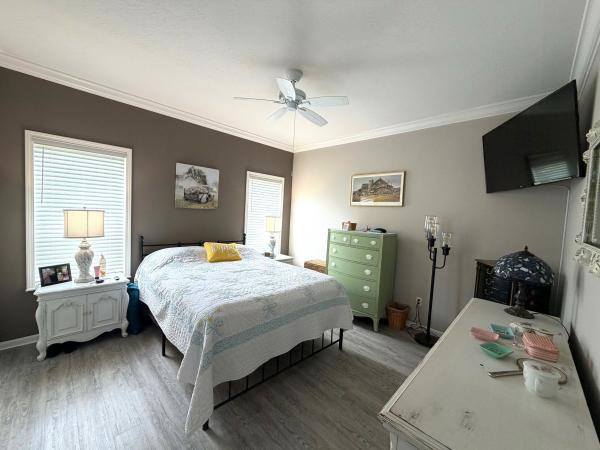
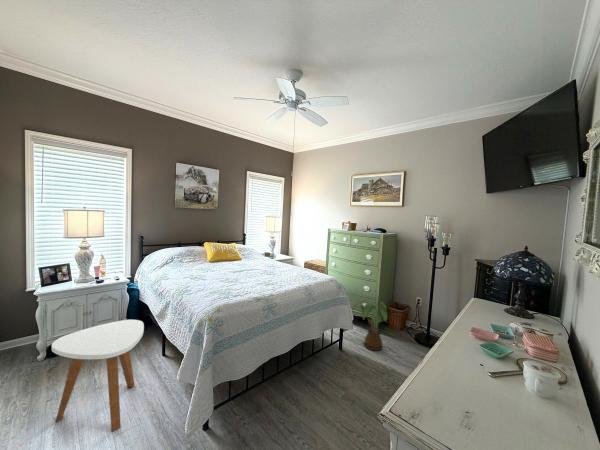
+ side table (107, 374)
+ house plant (371, 323)
